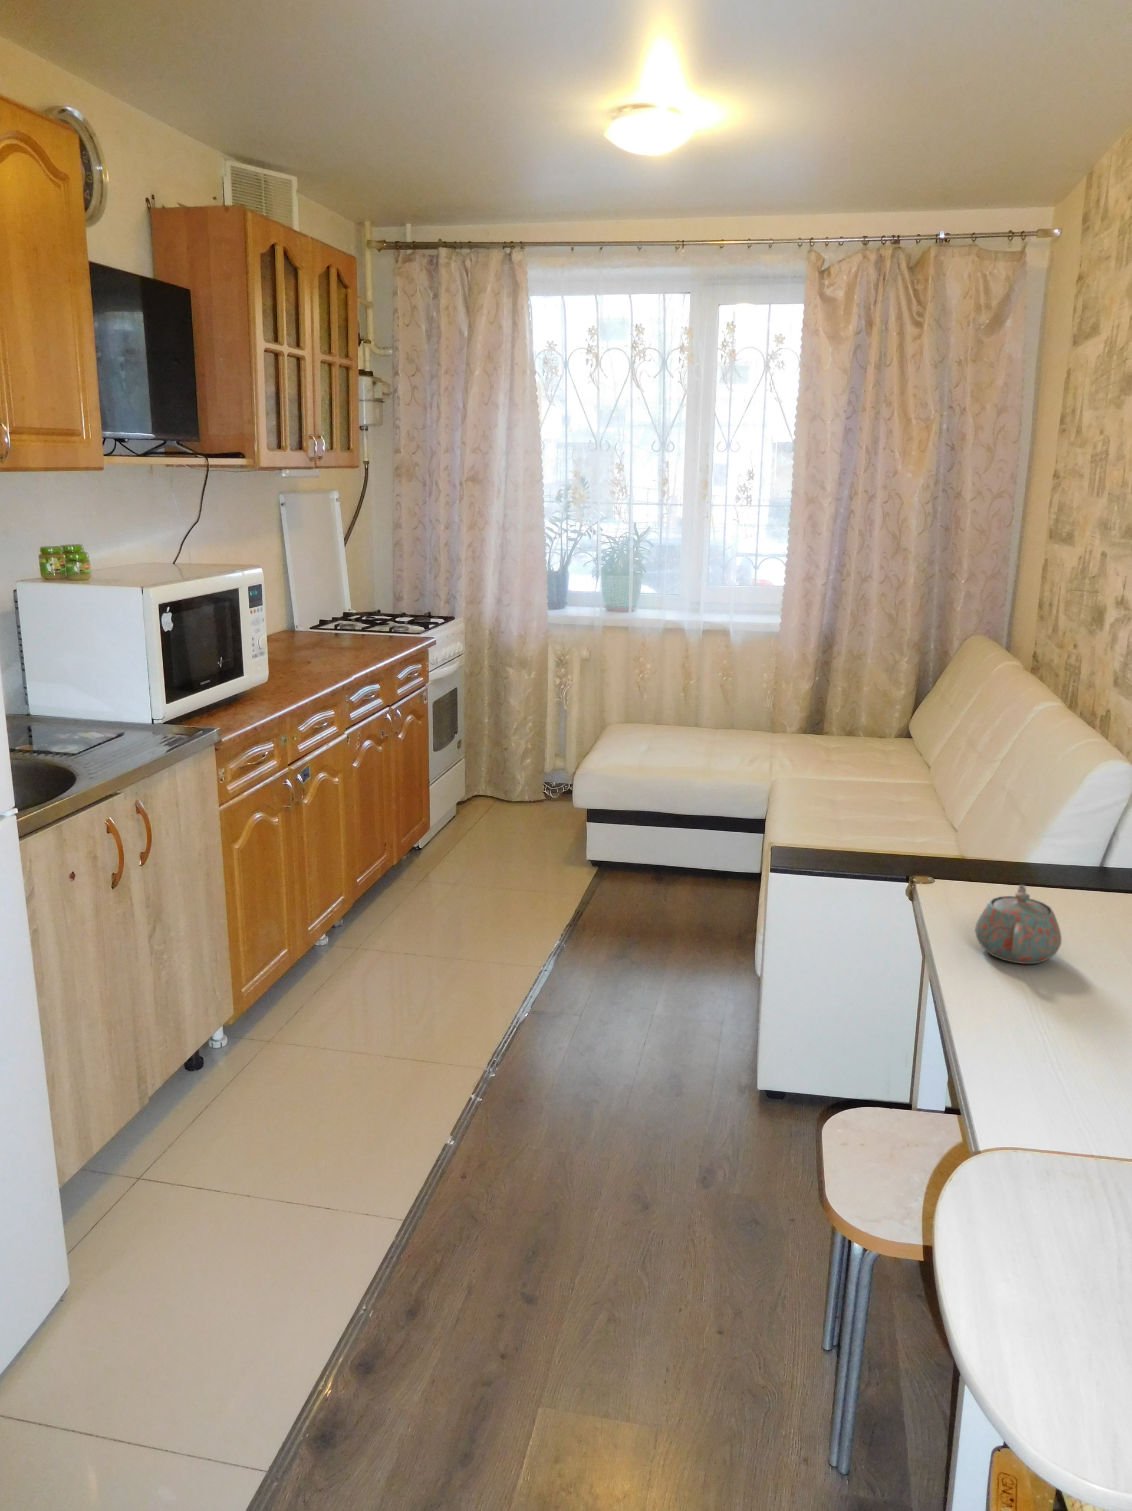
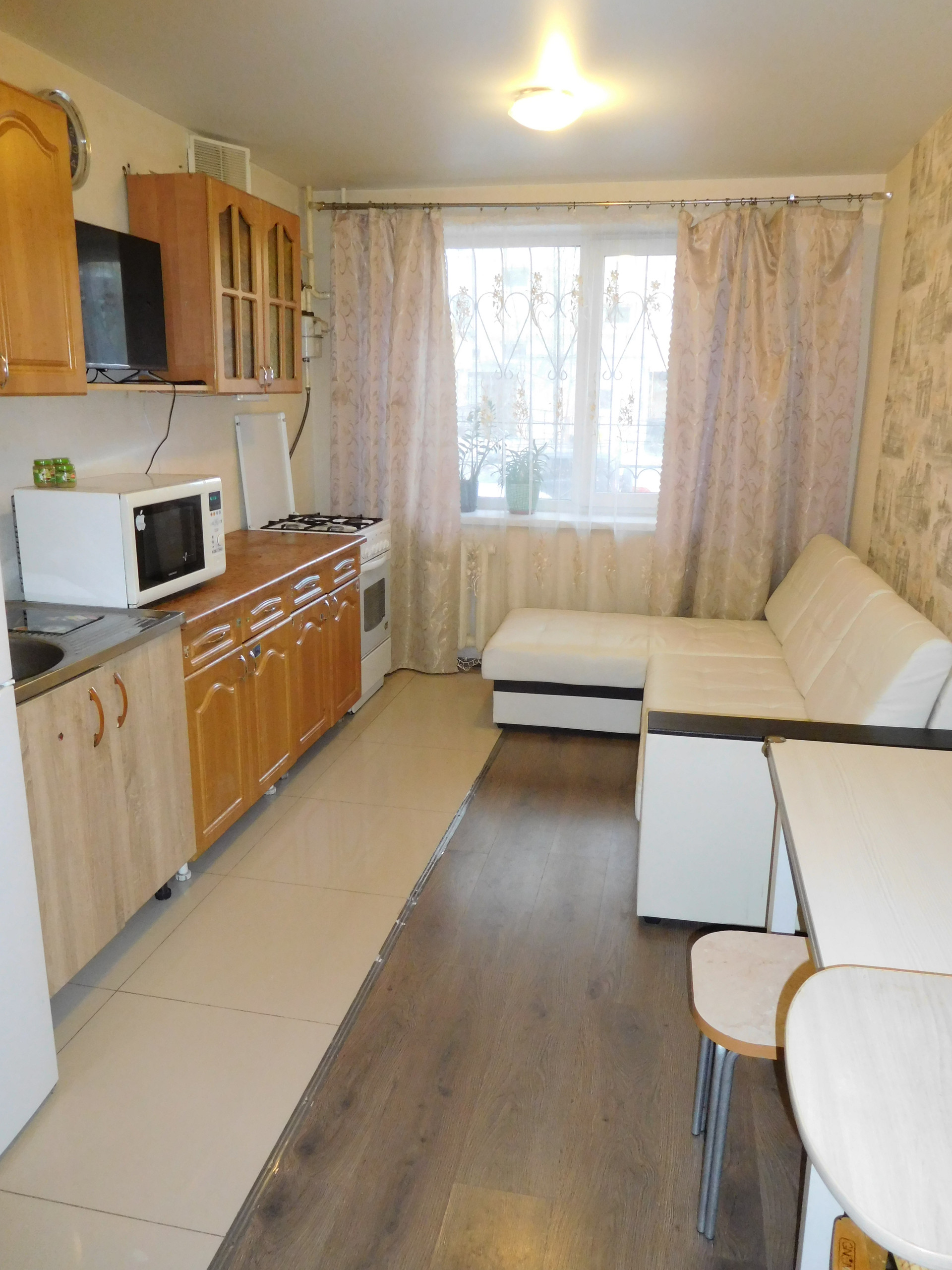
- teapot (1019, 922)
